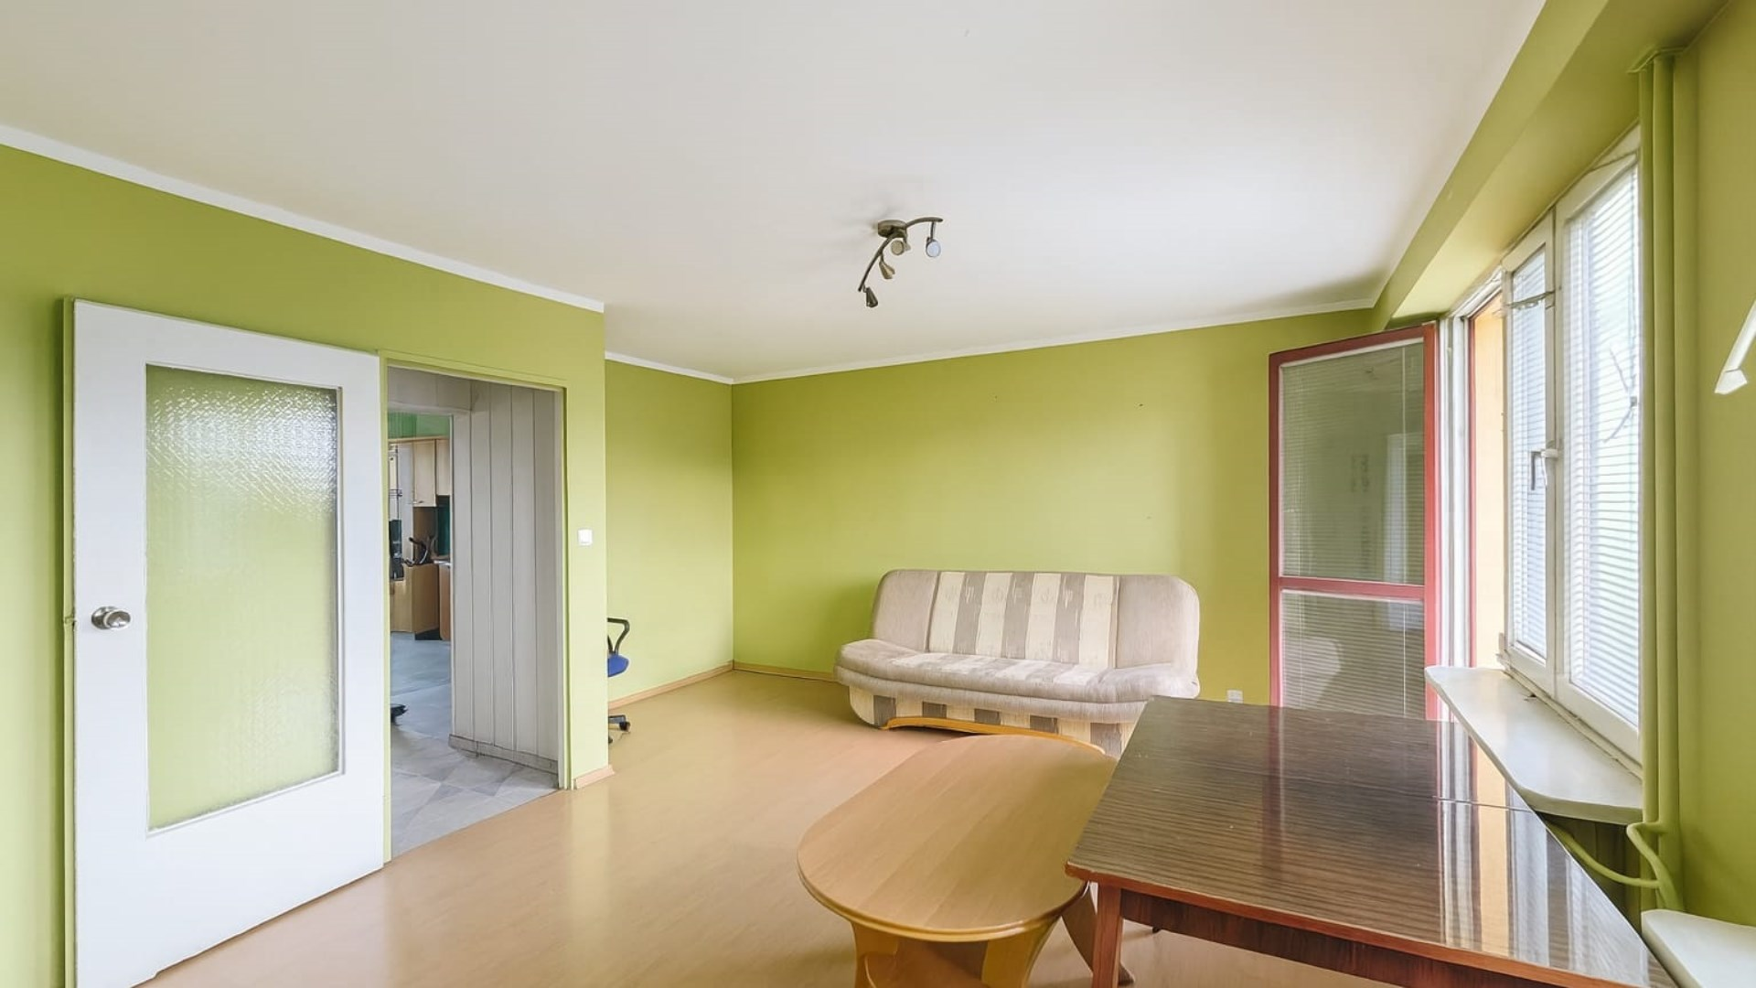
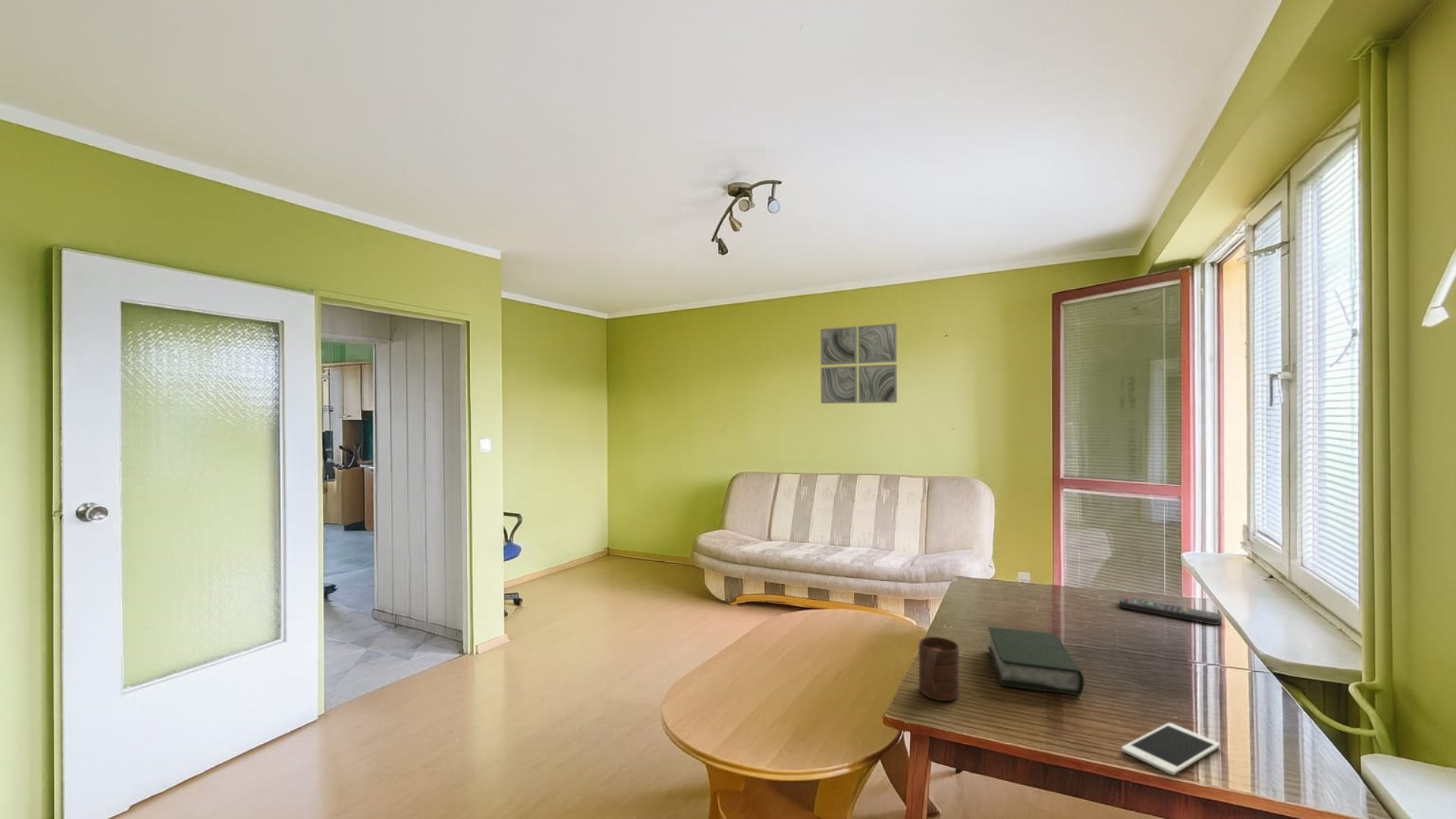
+ cup (939, 670)
+ wall art (858, 366)
+ book (1031, 658)
+ remote control (1168, 610)
+ cell phone (1171, 747)
